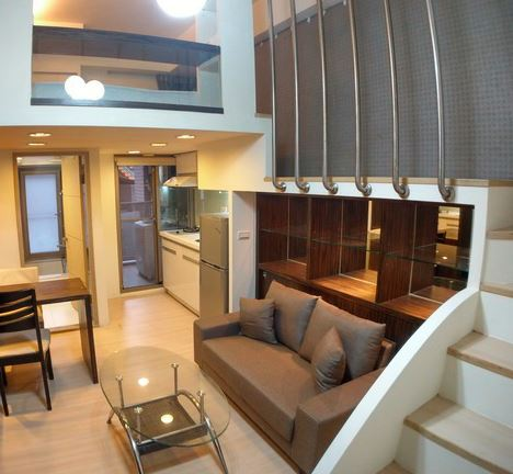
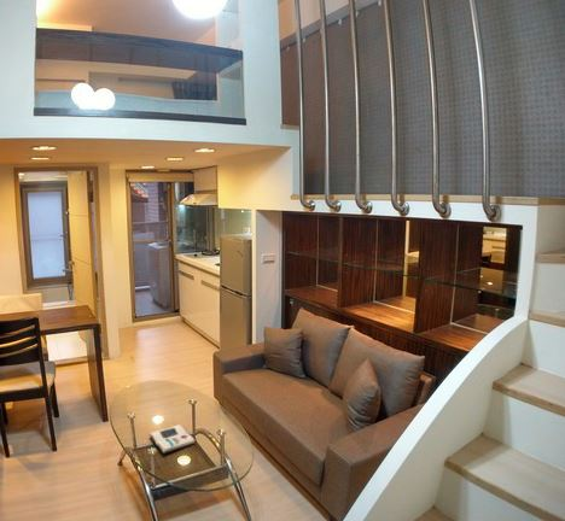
+ book (171, 437)
